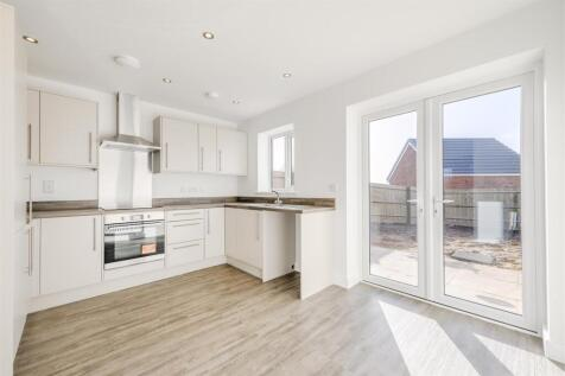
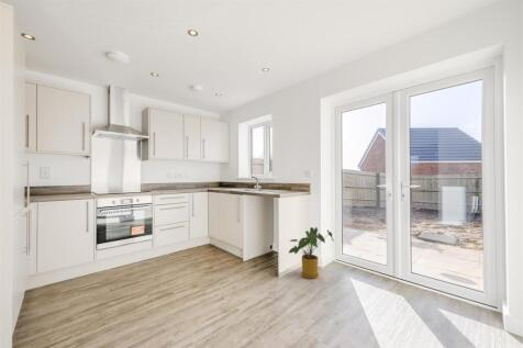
+ house plant (310, 251)
